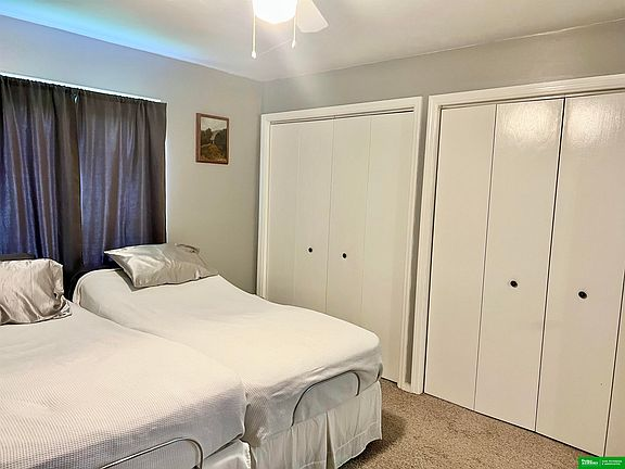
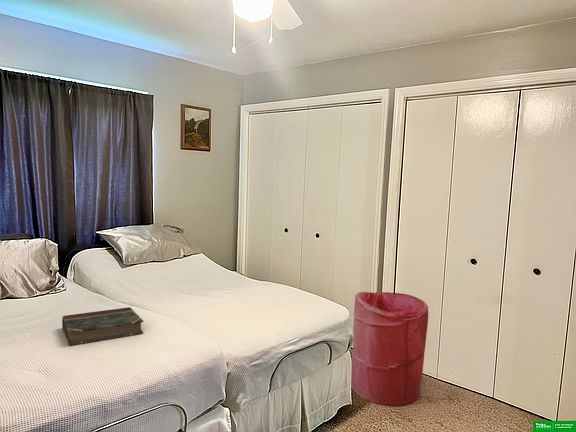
+ laundry hamper (388, 344)
+ book (102, 323)
